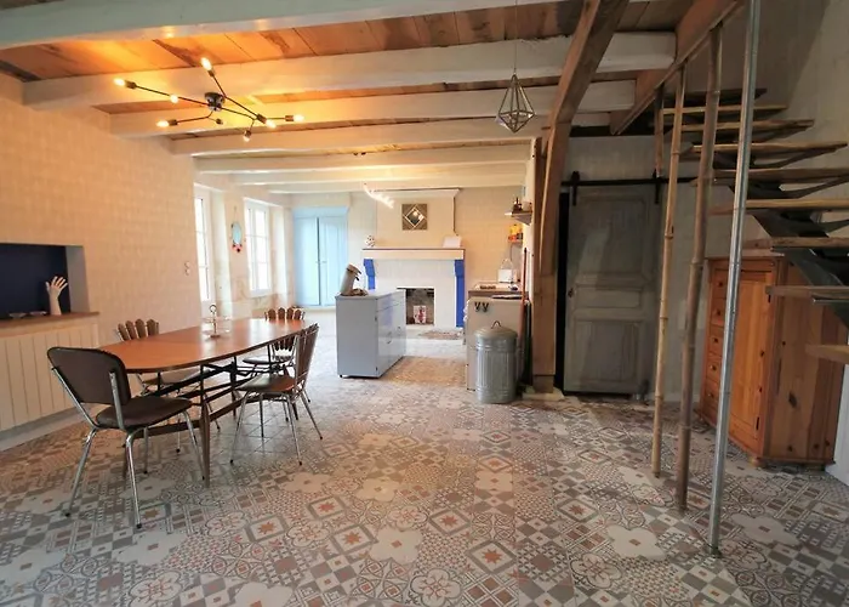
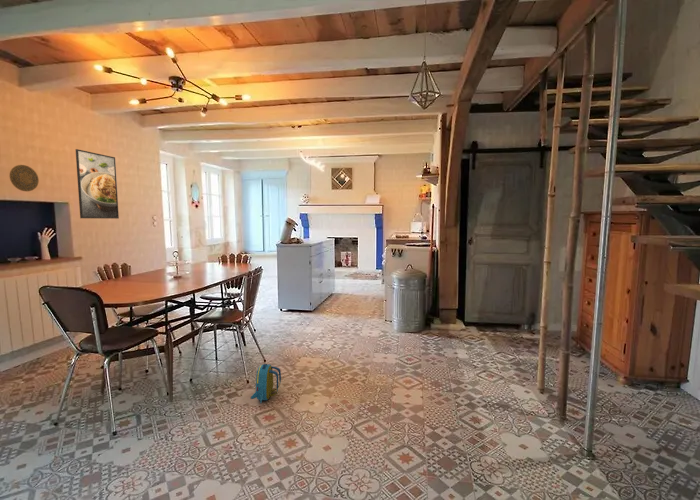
+ backpack (267, 380)
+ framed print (98, 186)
+ decorative plate (25, 178)
